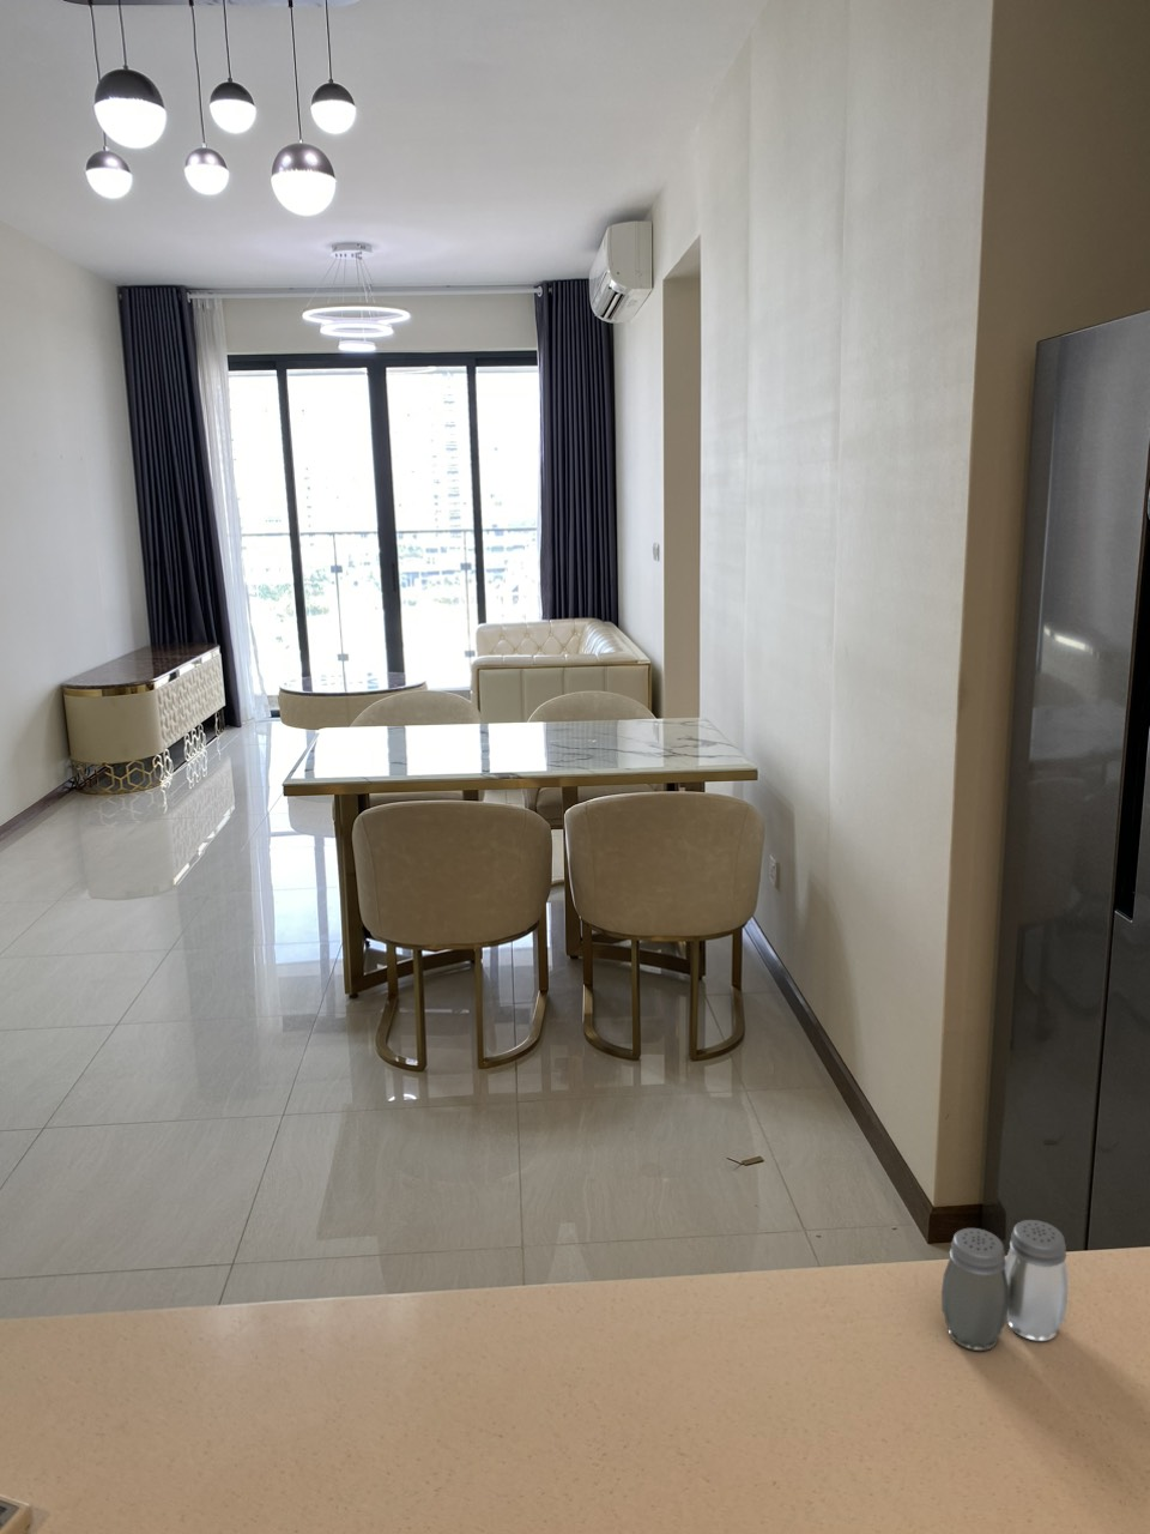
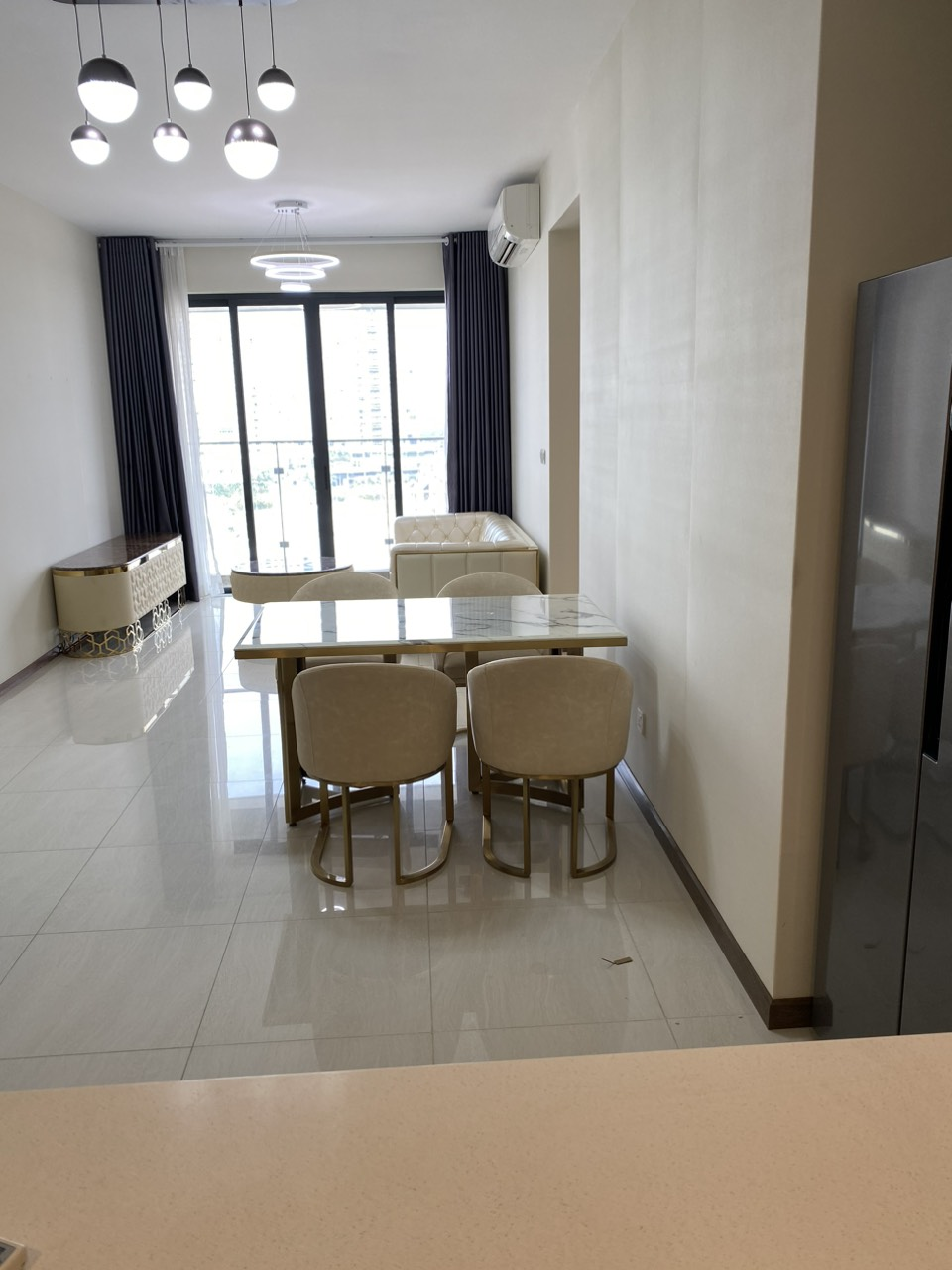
- salt and pepper shaker (1005, 1283)
